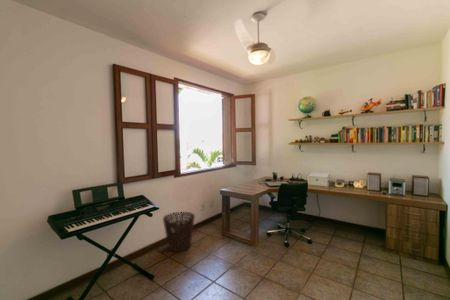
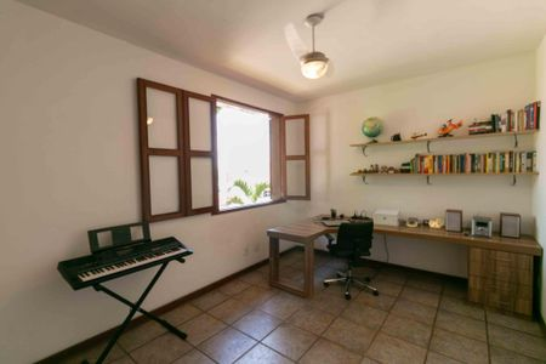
- basket (179, 231)
